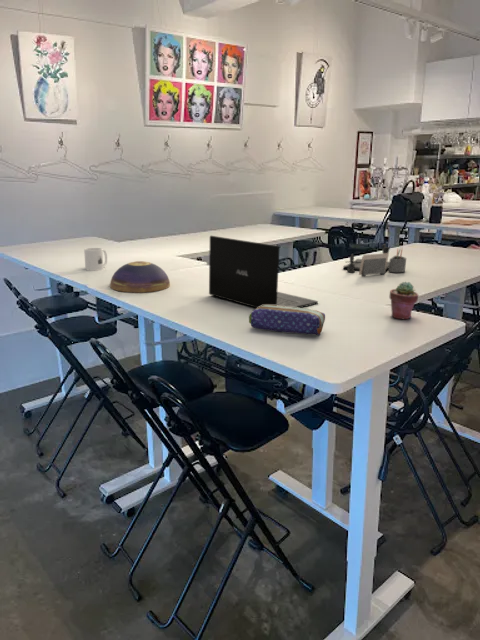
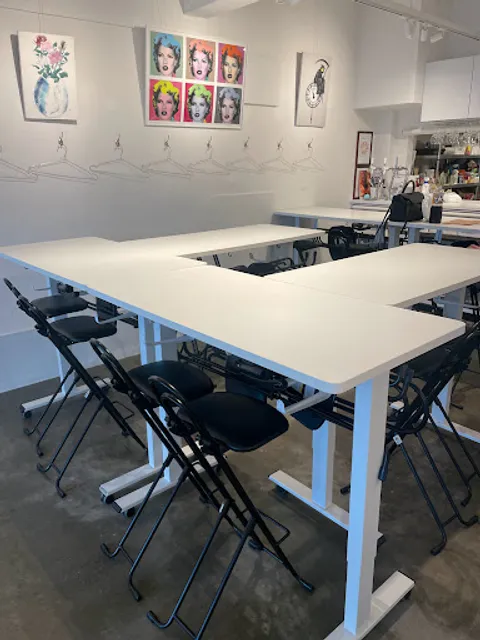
- potted succulent (403, 299)
- decorative bowl (140, 273)
- pencil case (287, 318)
- desk organizer (373, 256)
- mug (96, 258)
- laptop (263, 269)
